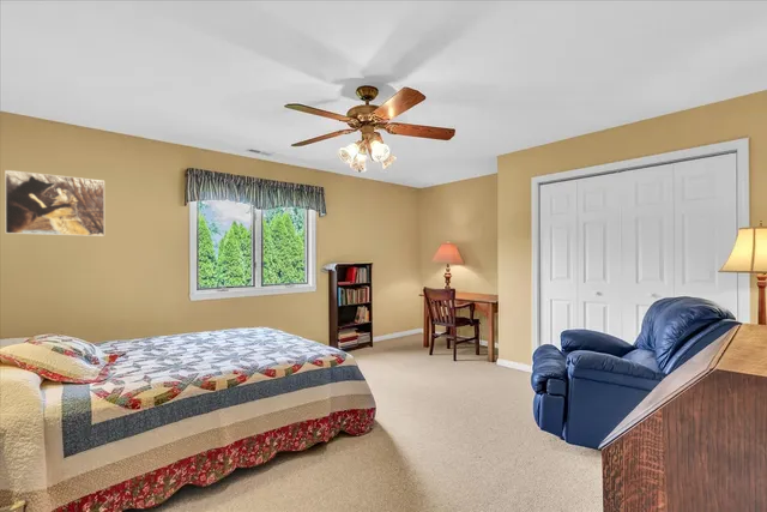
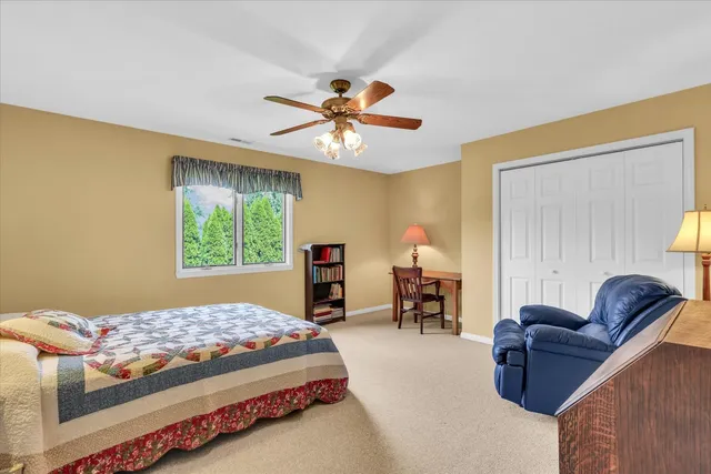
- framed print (58, 205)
